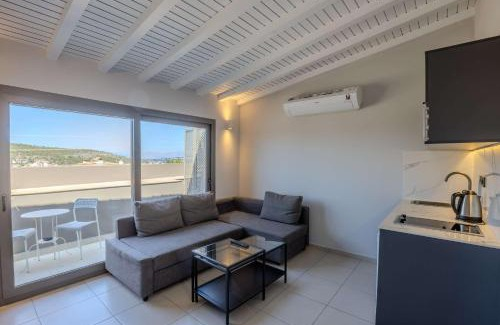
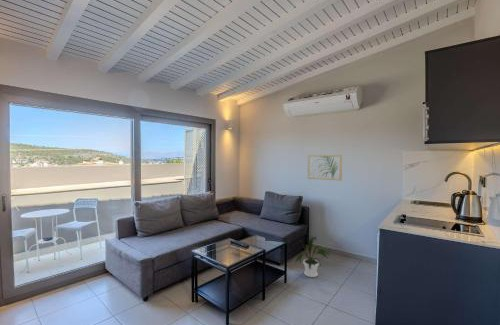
+ wall art (324, 167)
+ house plant (312, 255)
